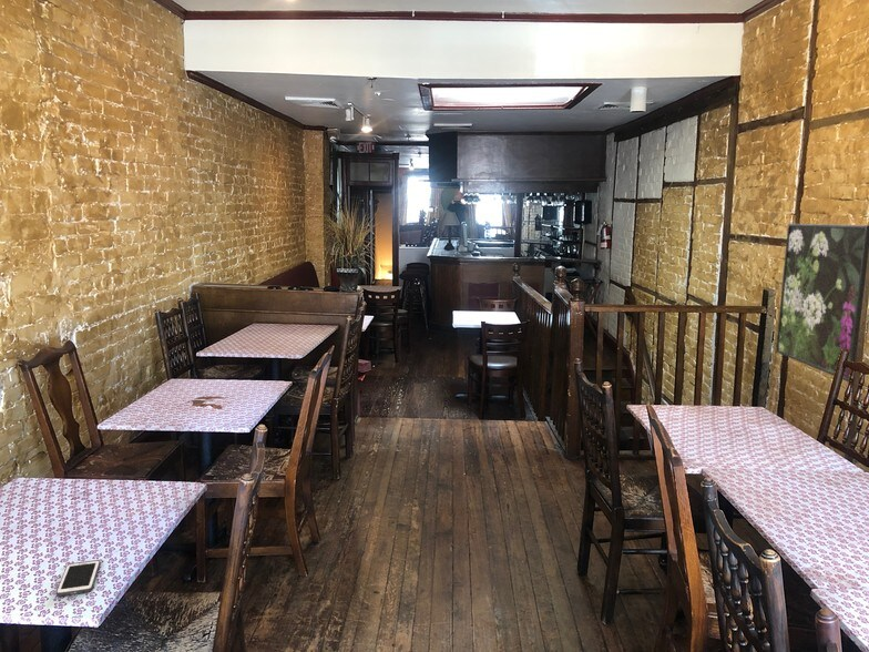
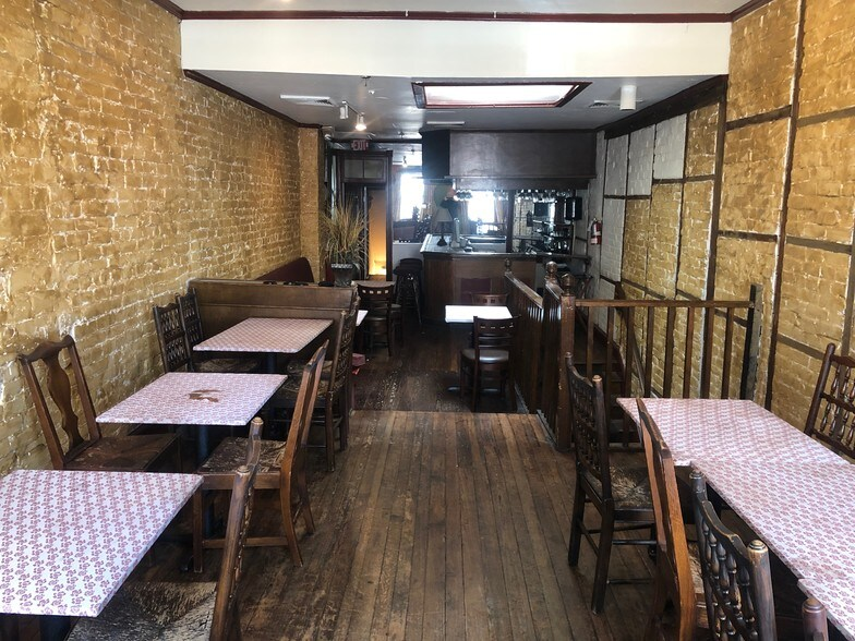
- cell phone (79, 577)
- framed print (817, 296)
